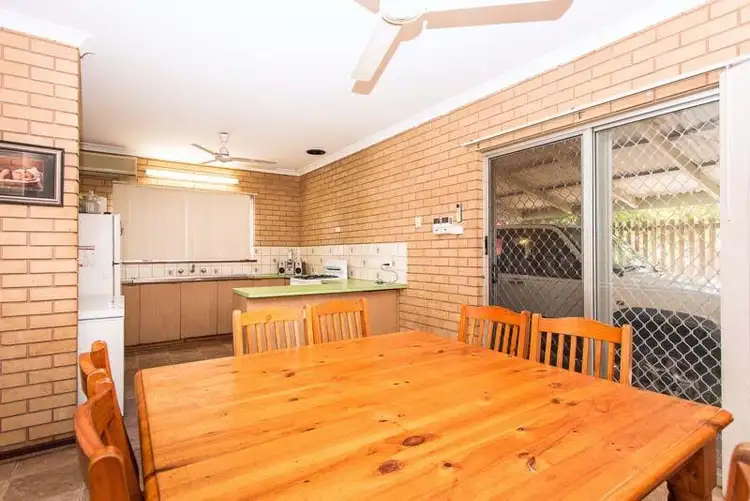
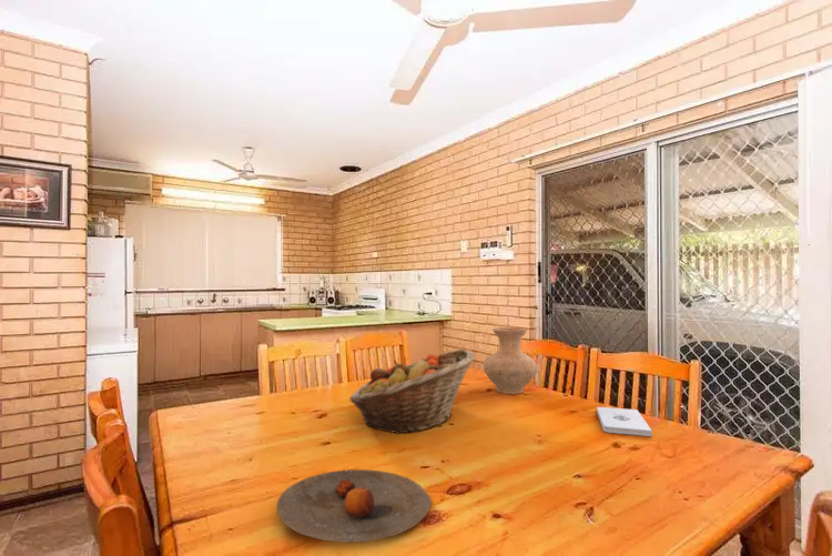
+ vase (509, 360)
+ plate (355, 493)
+ notepad (621, 419)
+ fruit basket (414, 384)
